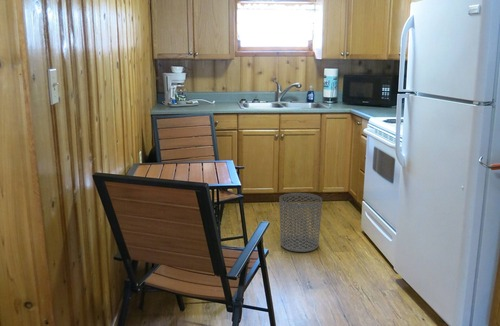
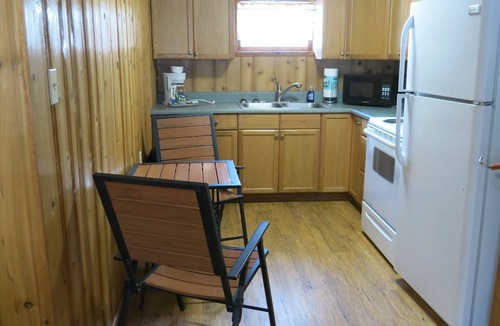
- waste bin (300, 222)
